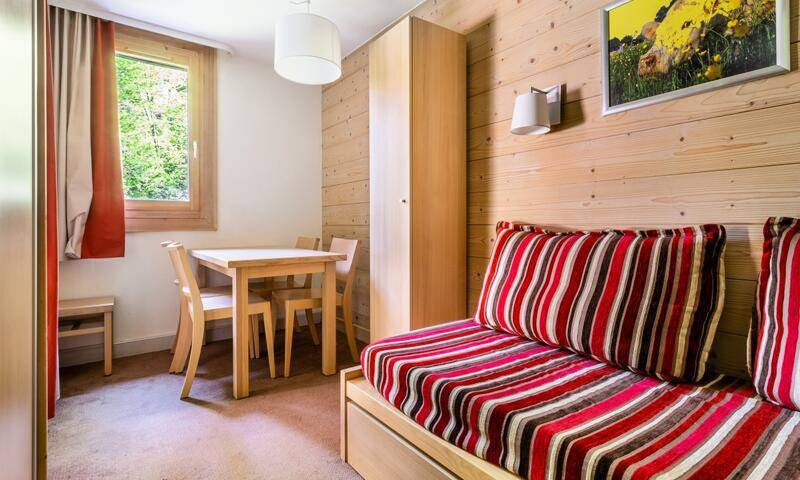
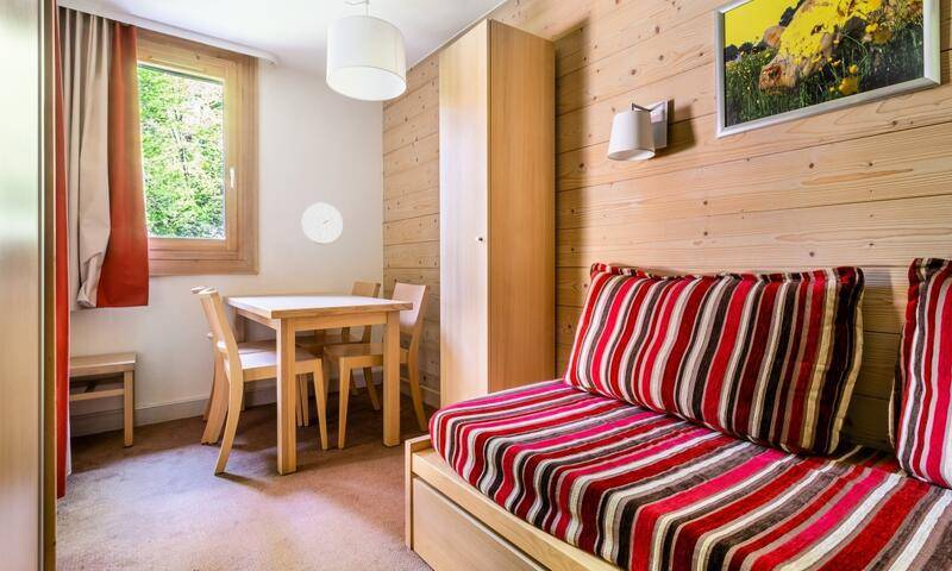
+ wall clock (322, 222)
